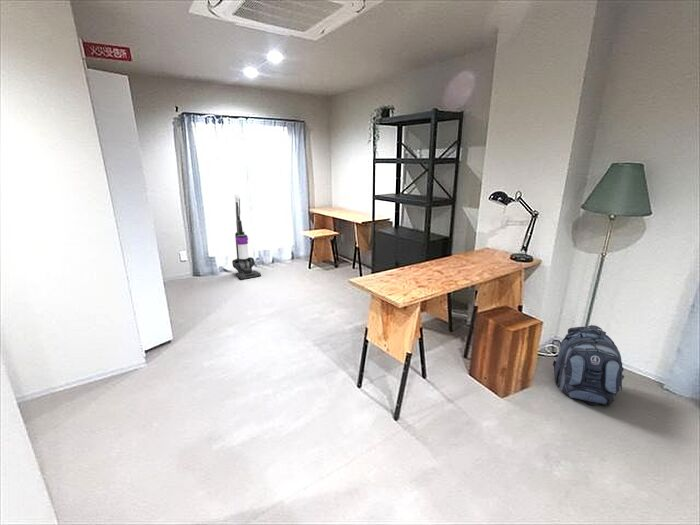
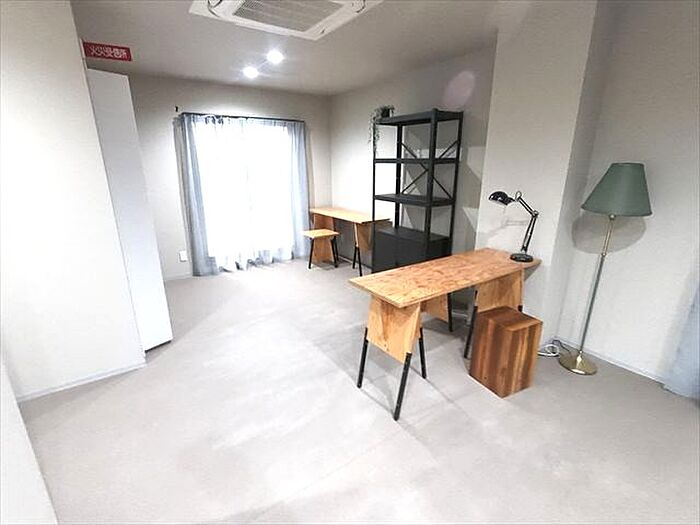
- vacuum cleaner (242, 236)
- backpack (589, 358)
